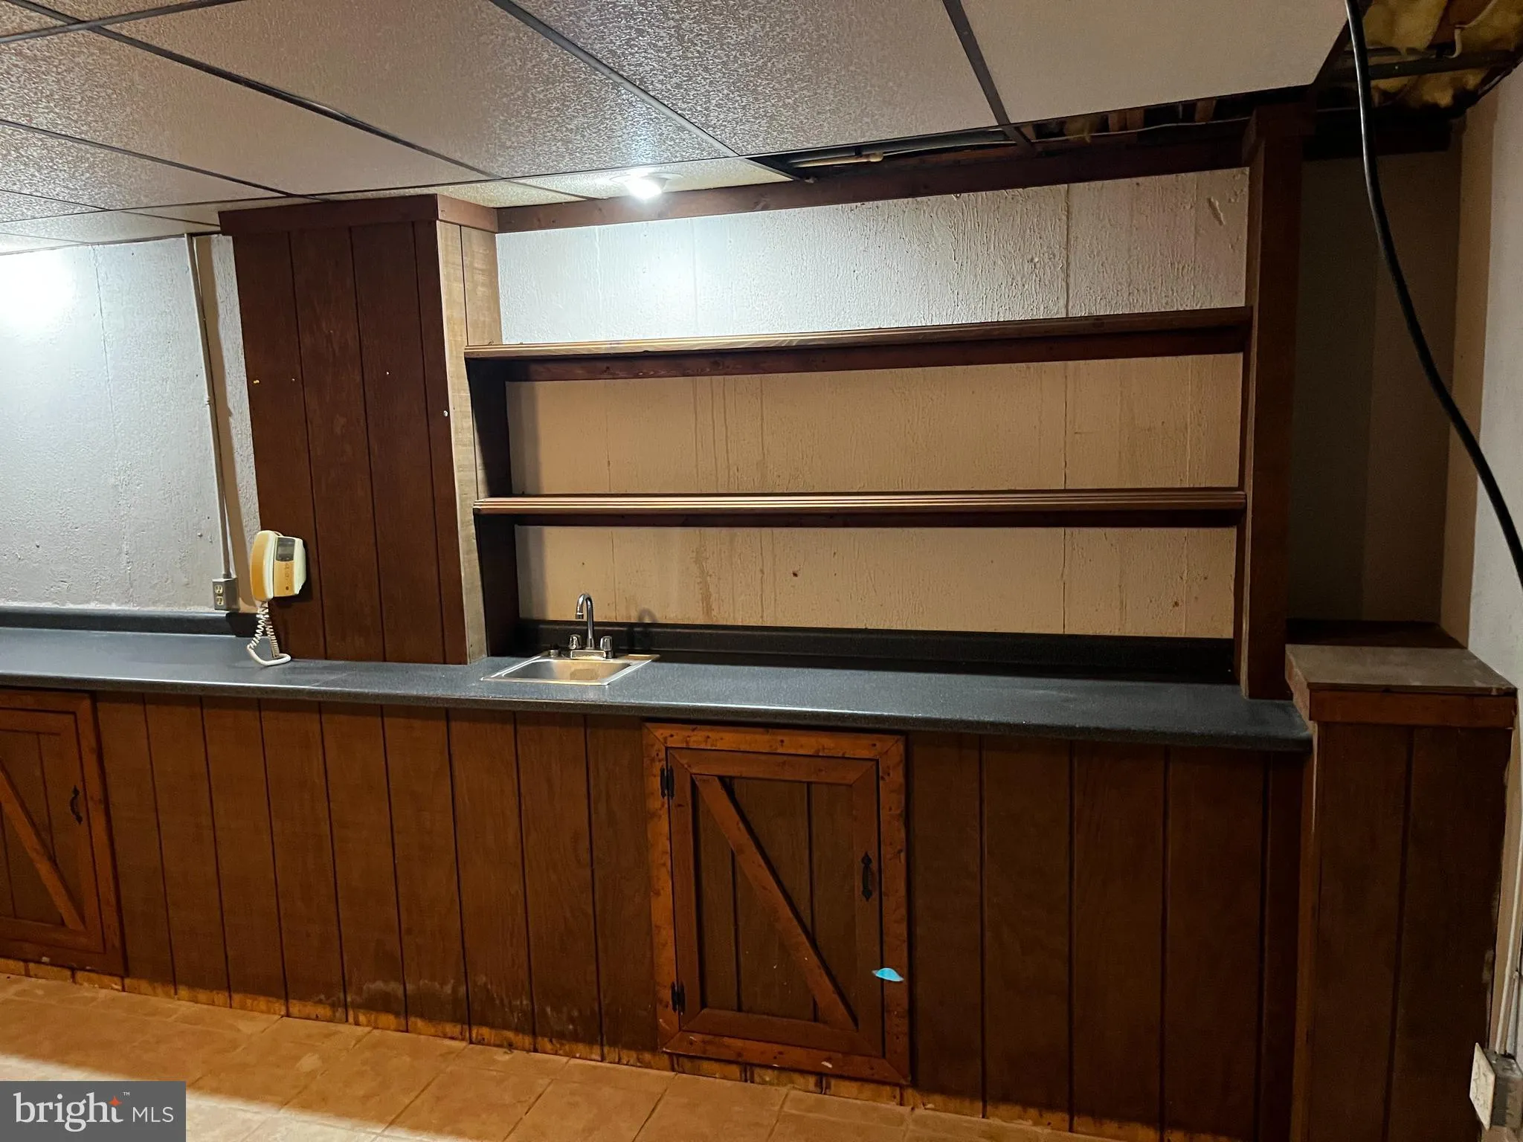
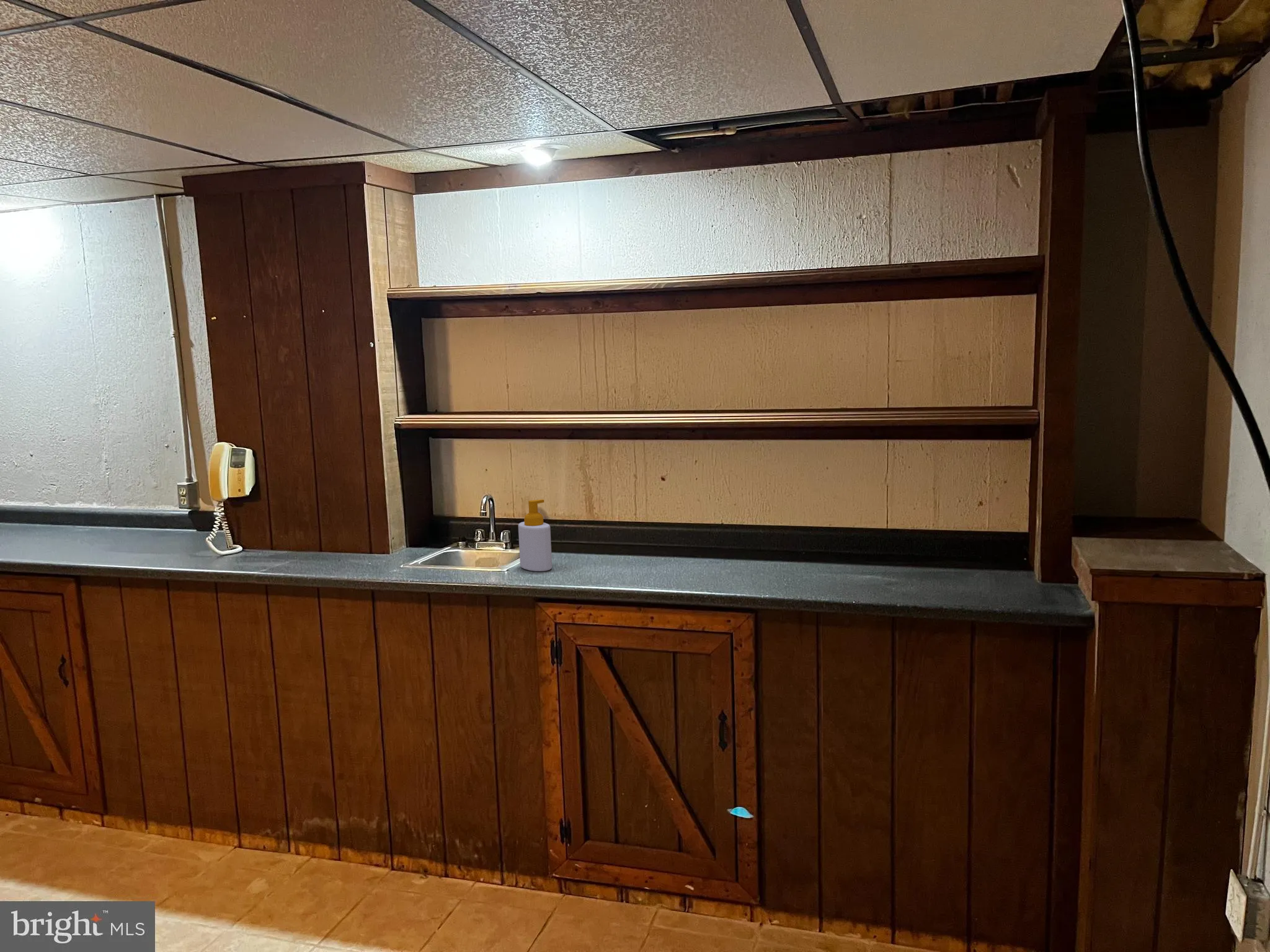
+ soap bottle (534, 534)
